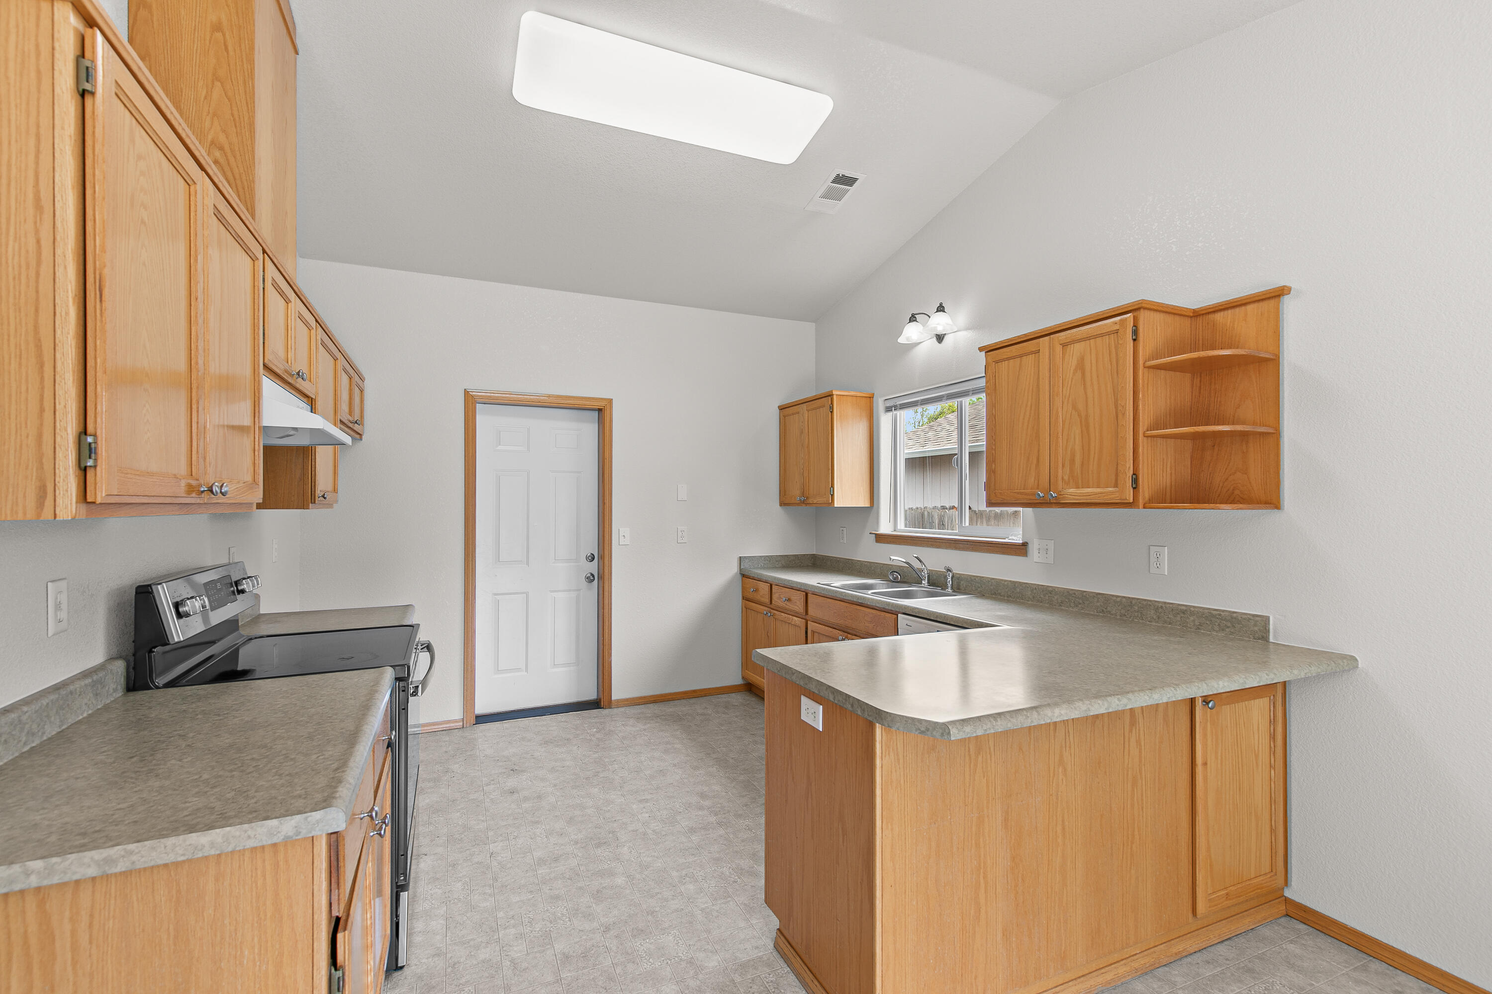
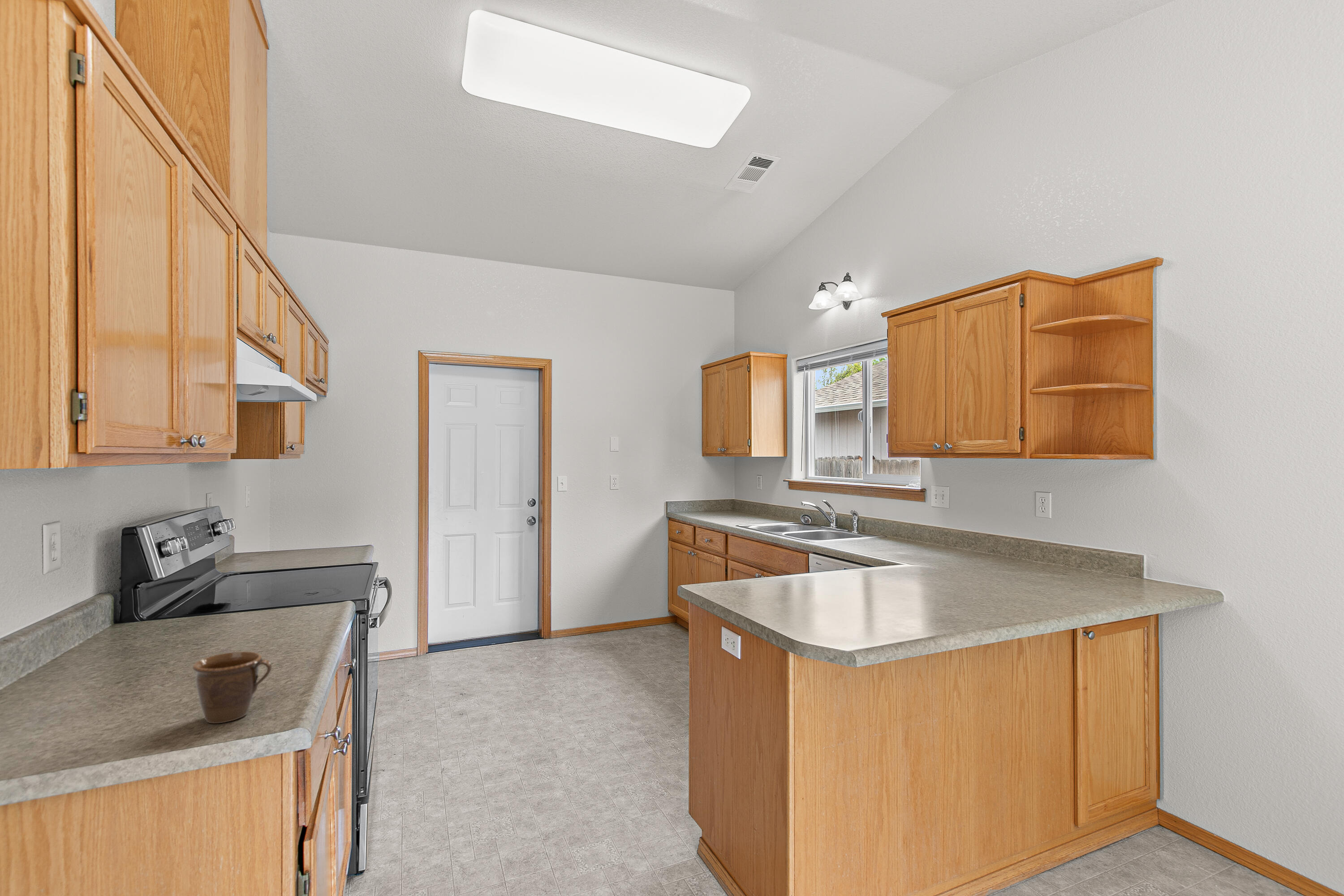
+ mug (233, 687)
